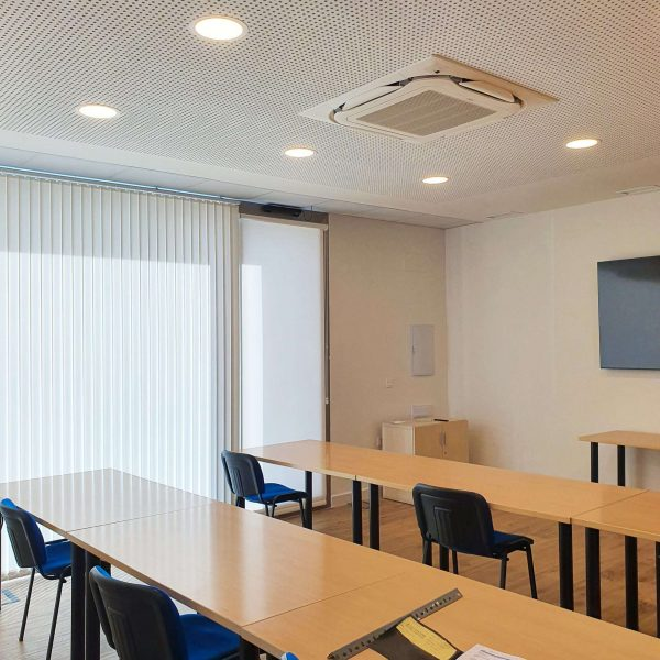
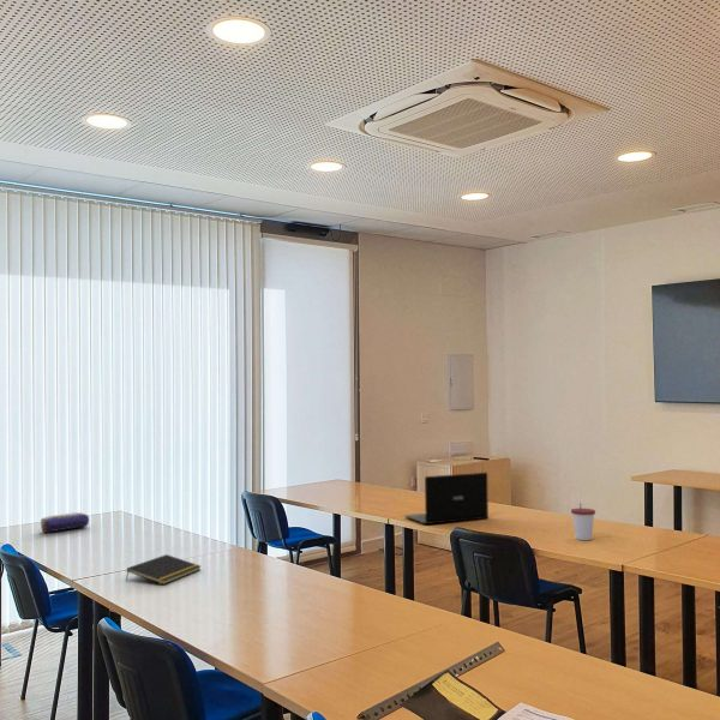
+ pencil case (65, 521)
+ laptop (445, 494)
+ notepad (164, 568)
+ cup (583, 520)
